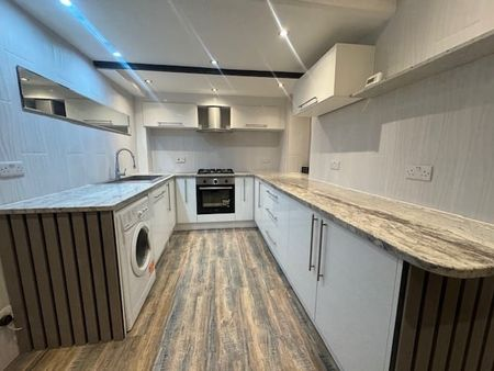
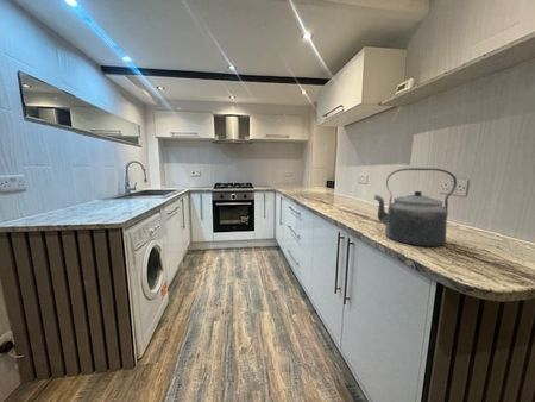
+ kettle (410, 203)
